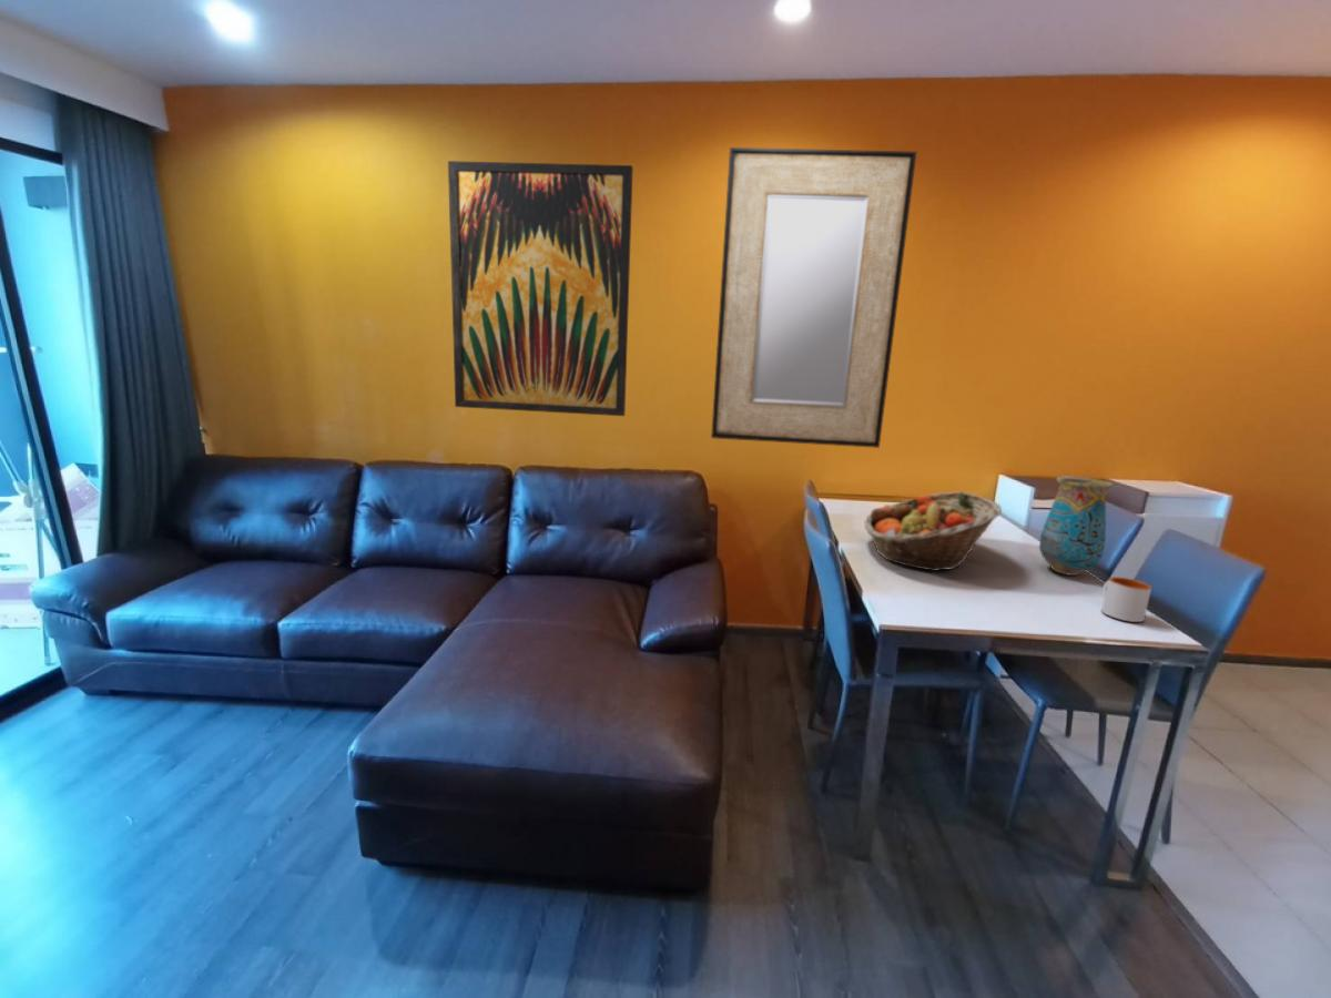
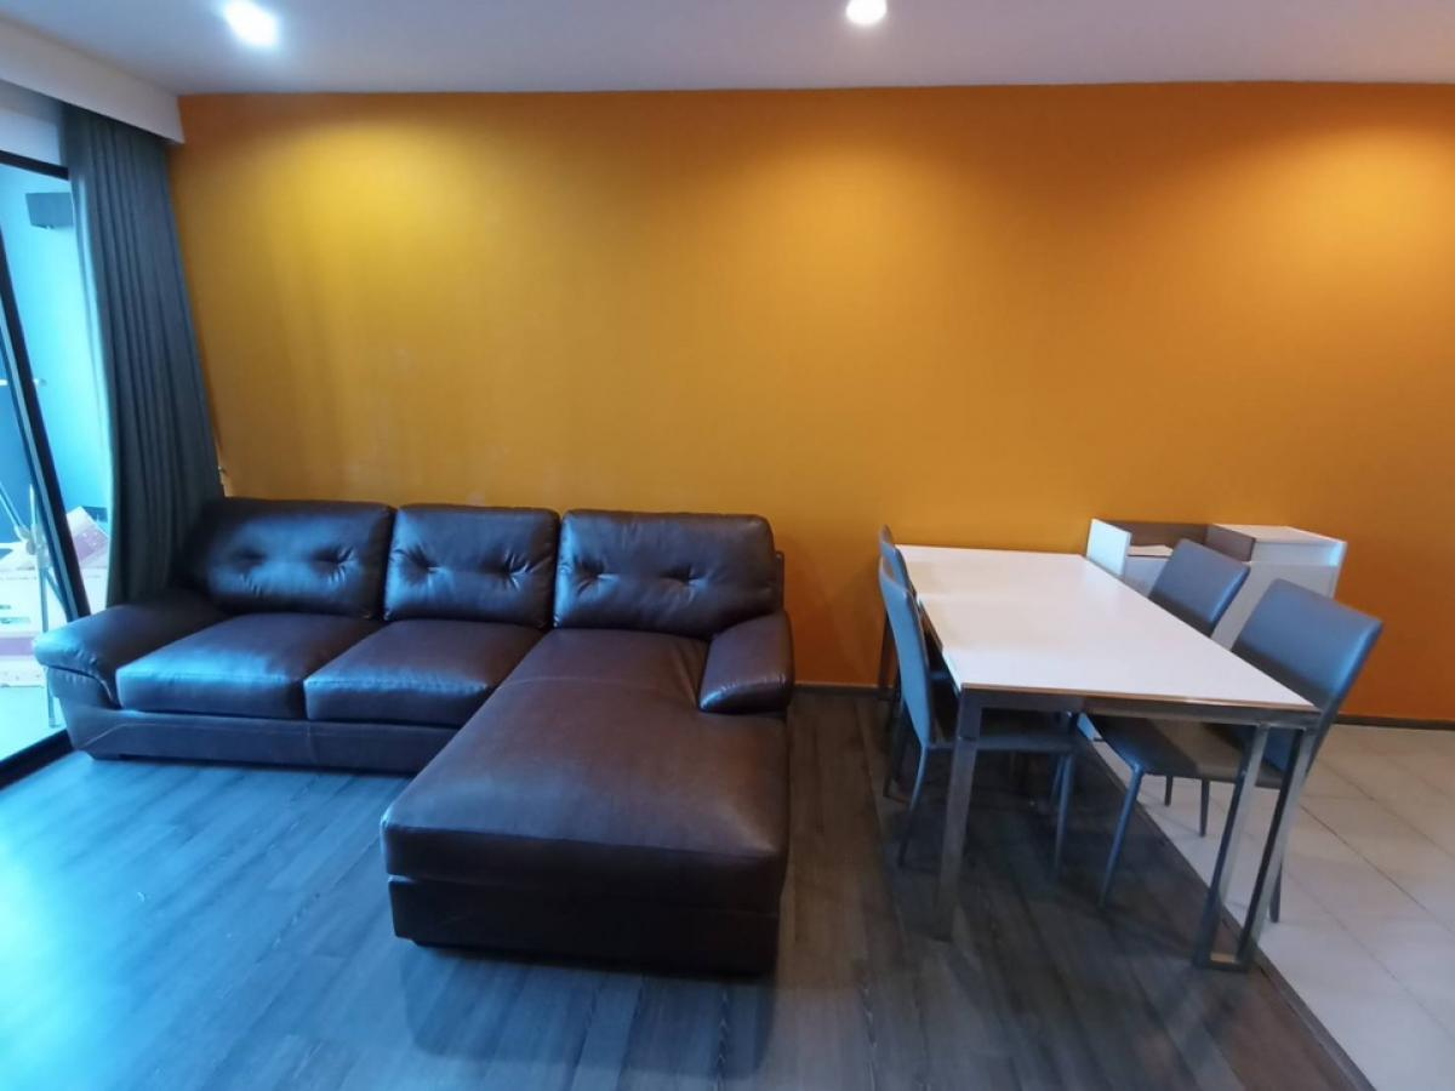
- mug (1121, 597)
- fruit basket (927, 526)
- home mirror (806, 304)
- vase (1074, 527)
- wall art (539, 293)
